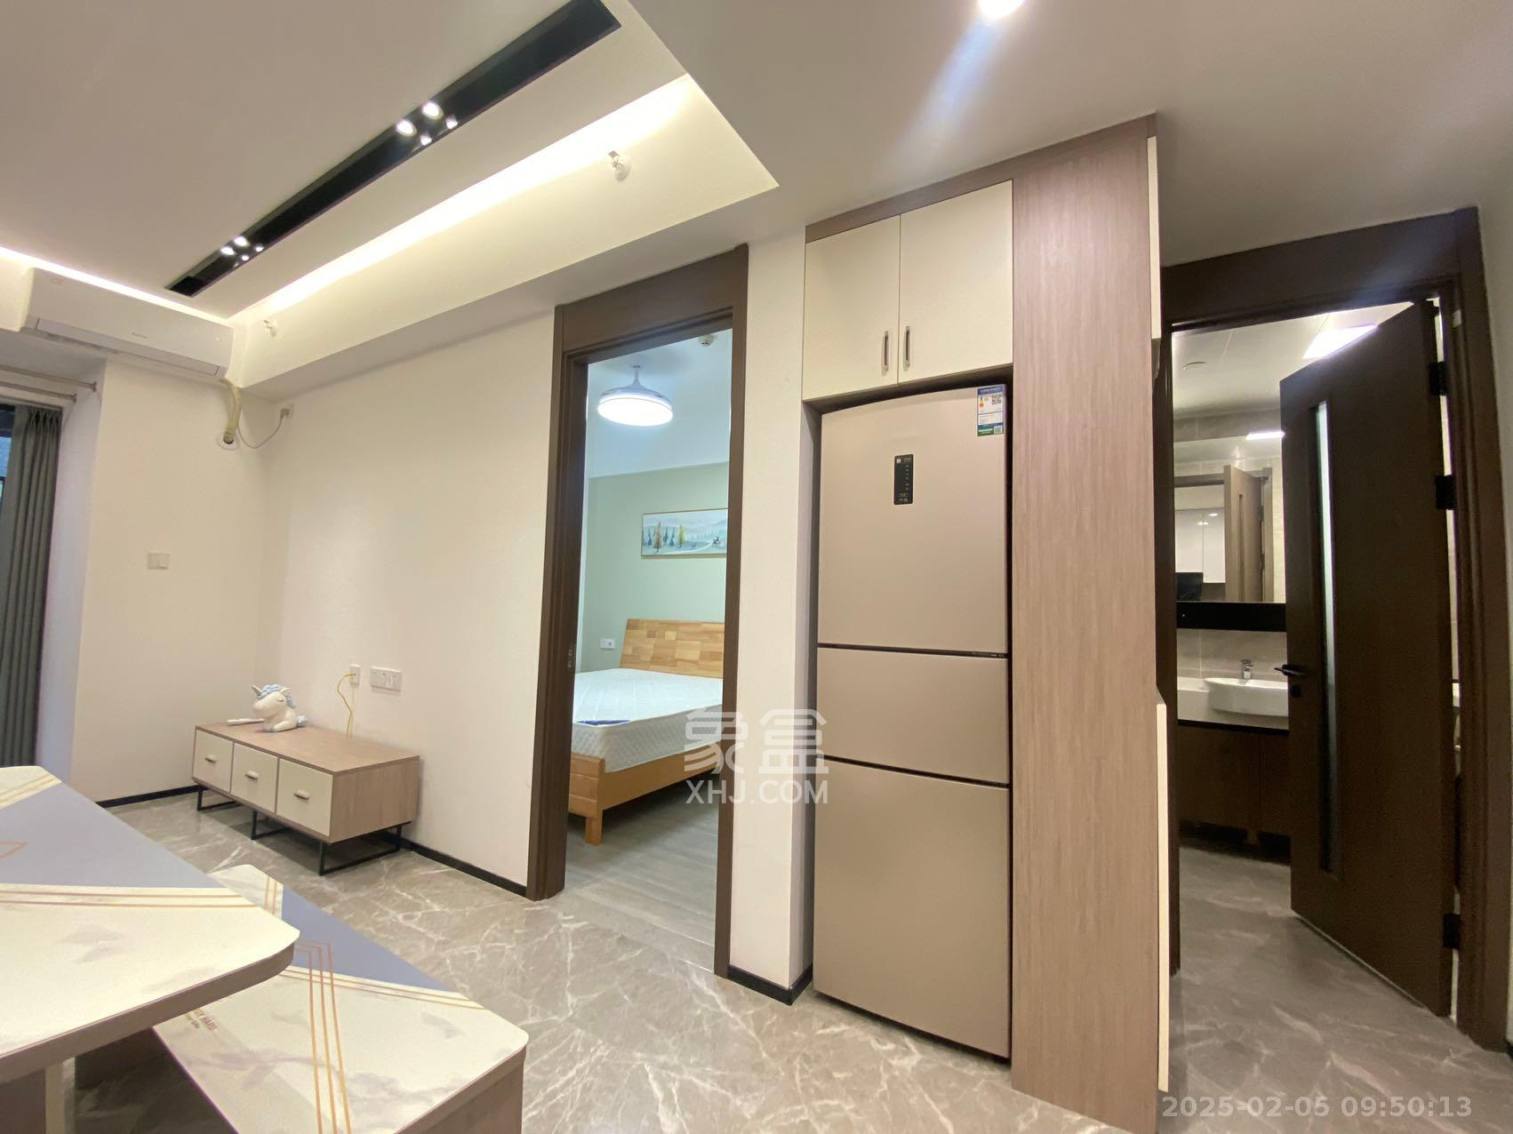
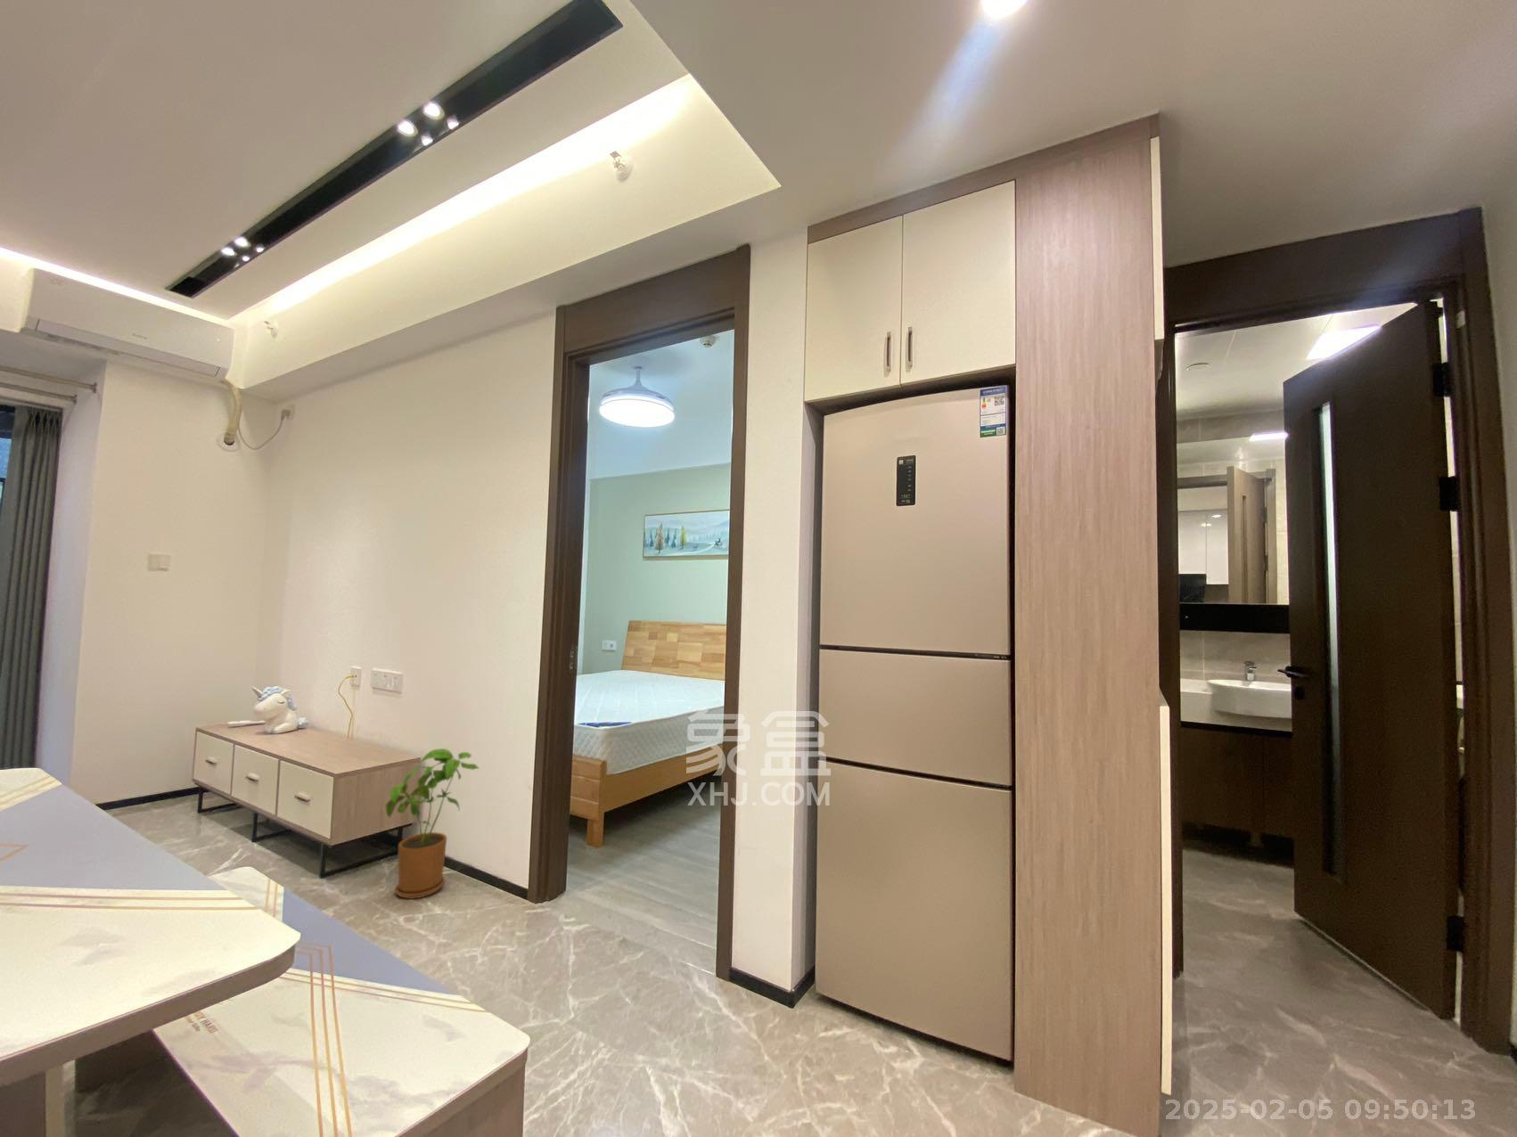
+ house plant (423, 821)
